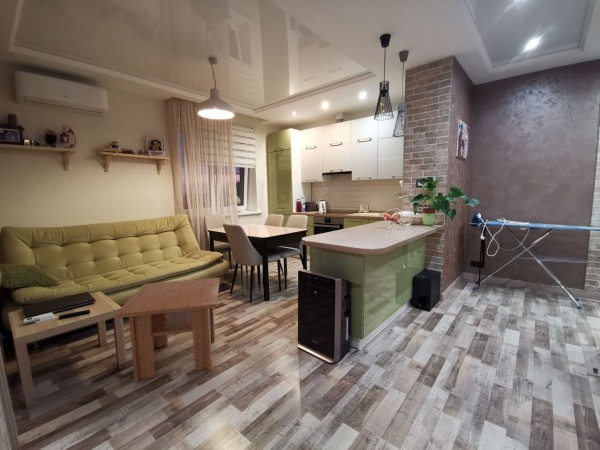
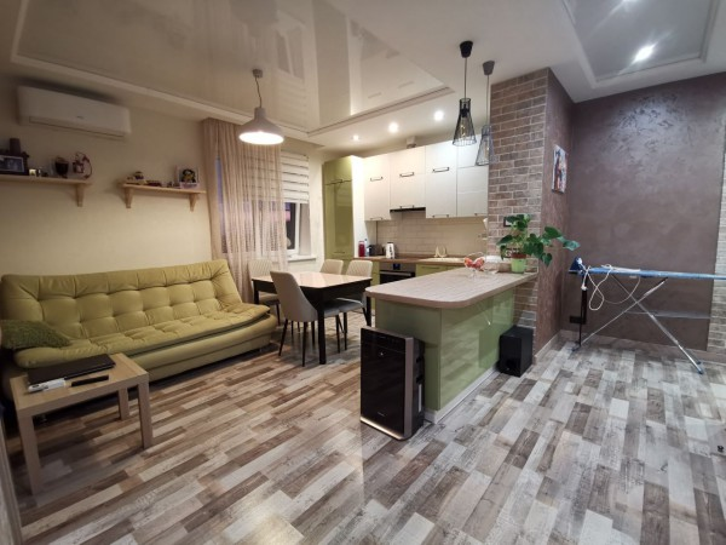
- coffee table (178, 325)
